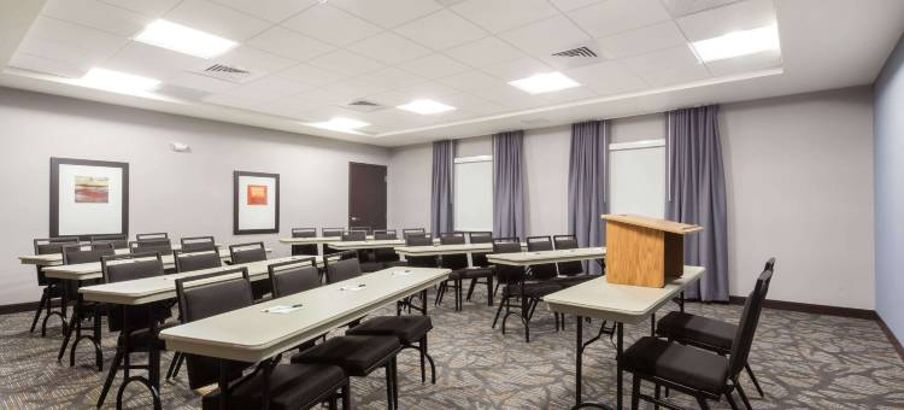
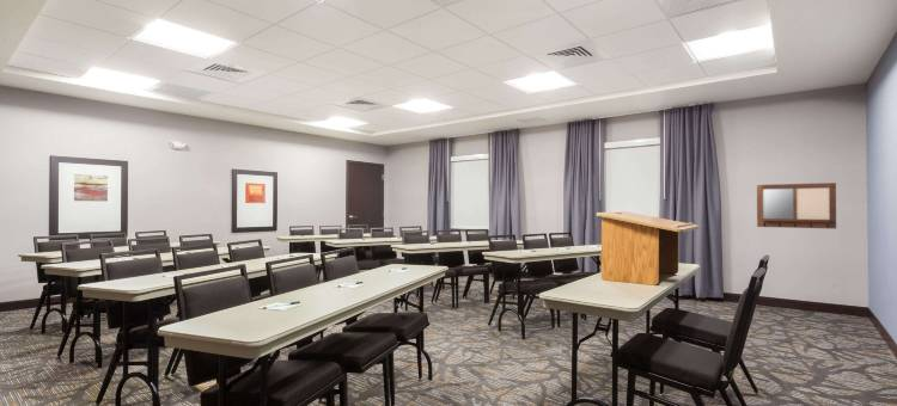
+ writing board (794, 205)
